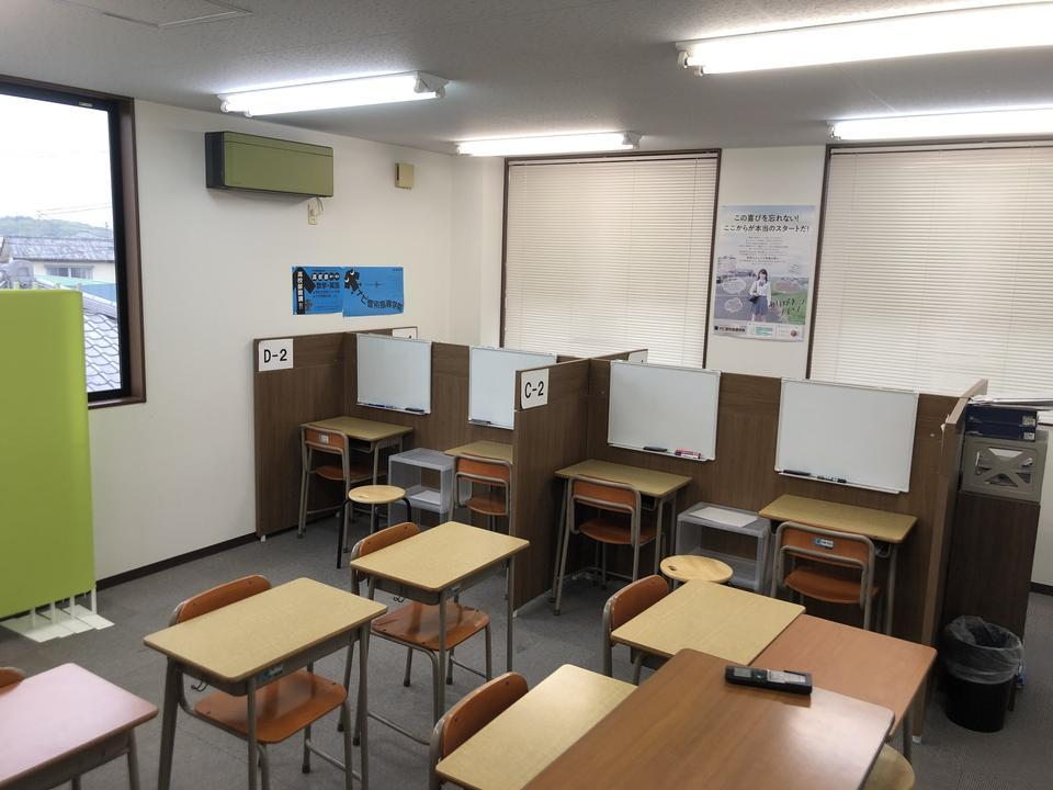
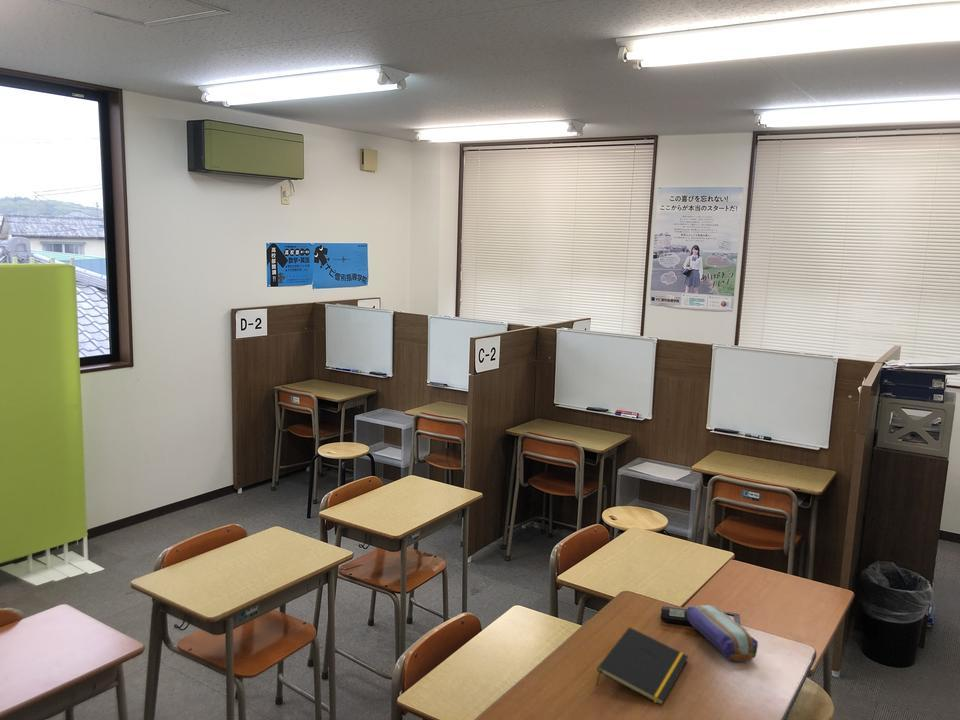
+ pencil case (720, 631)
+ notepad (644, 663)
